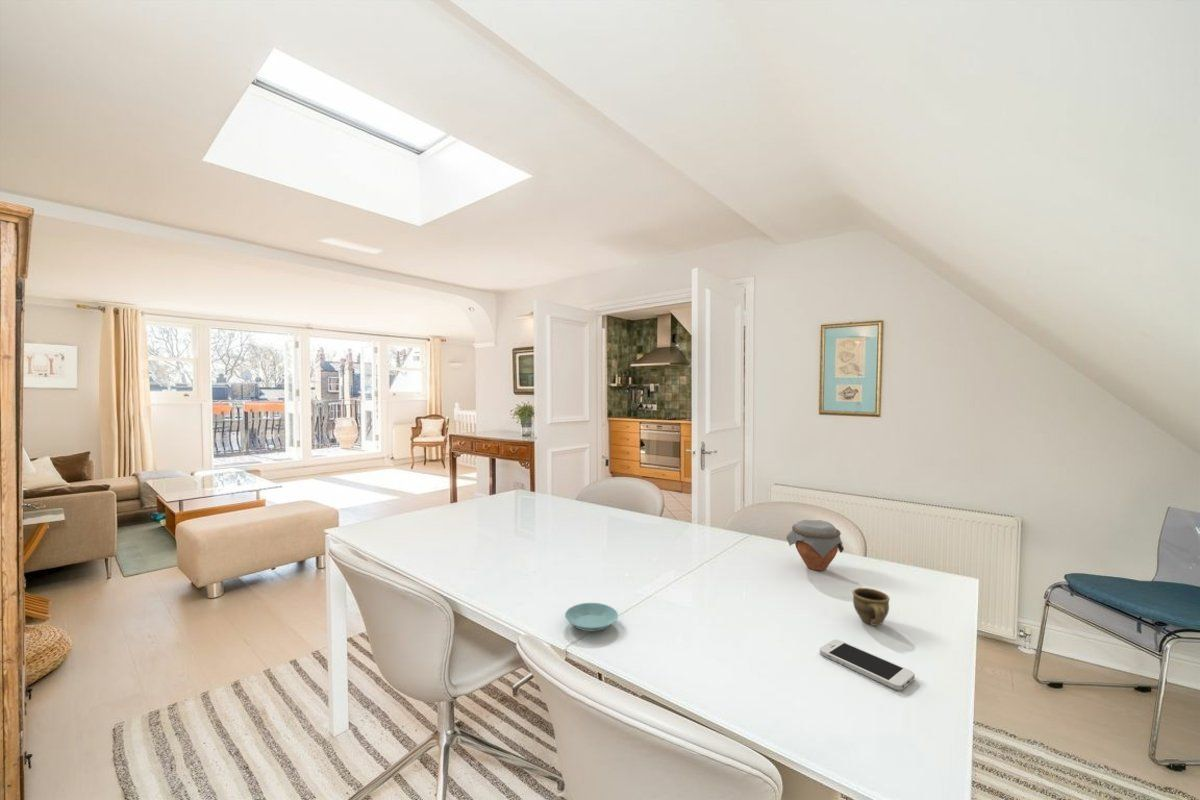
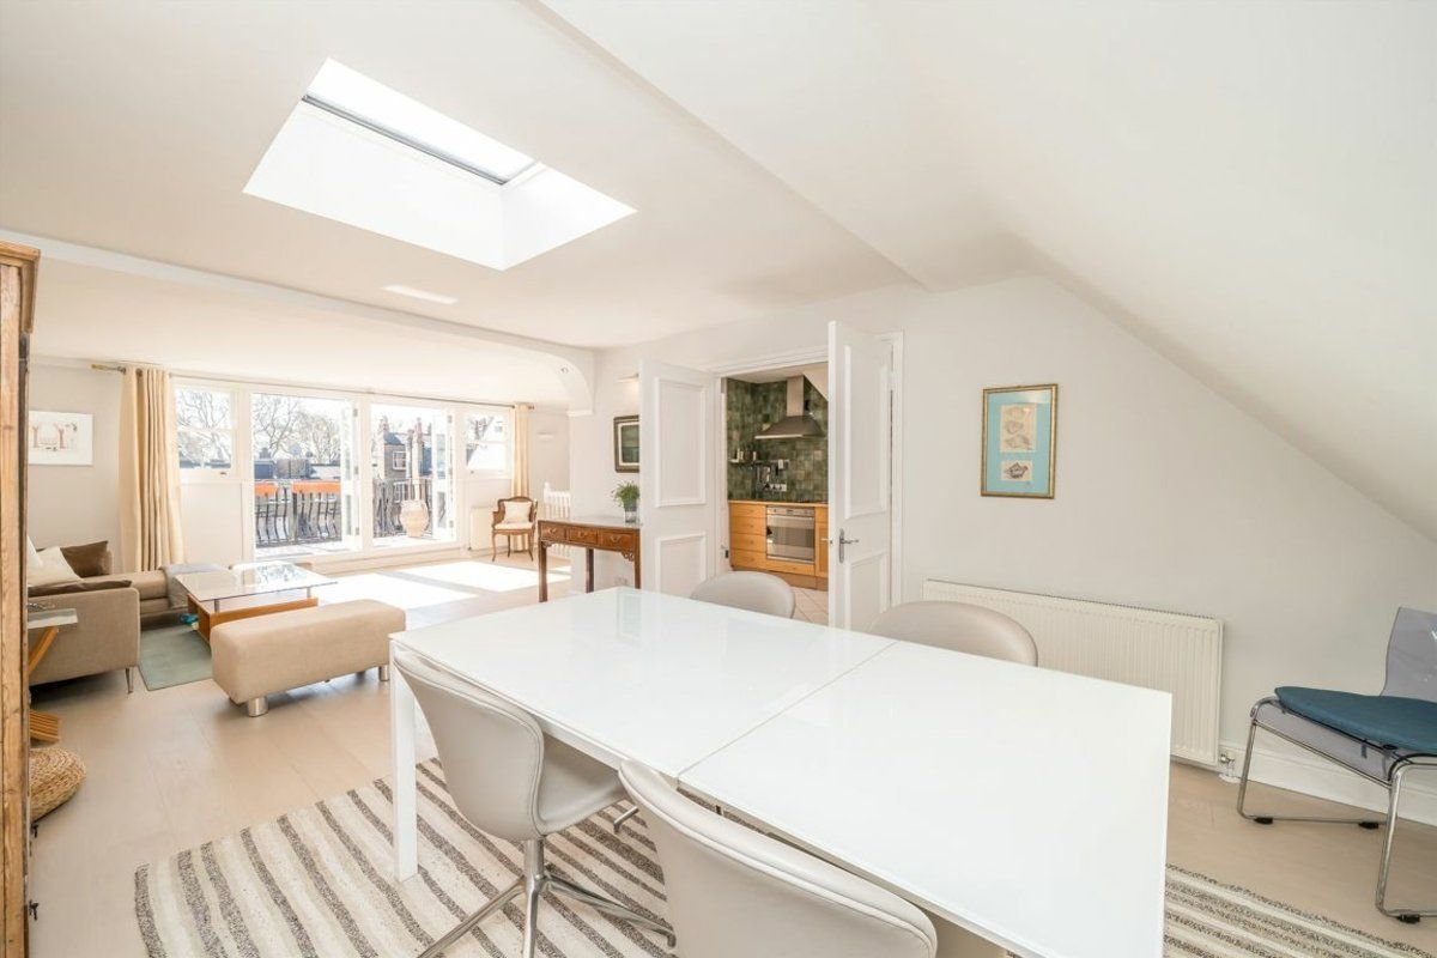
- saucer (591, 619)
- cup (871, 610)
- smartphone (864, 662)
- jar (816, 545)
